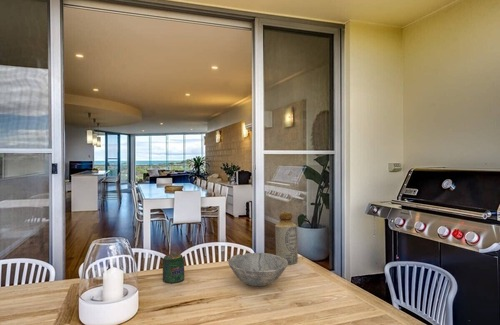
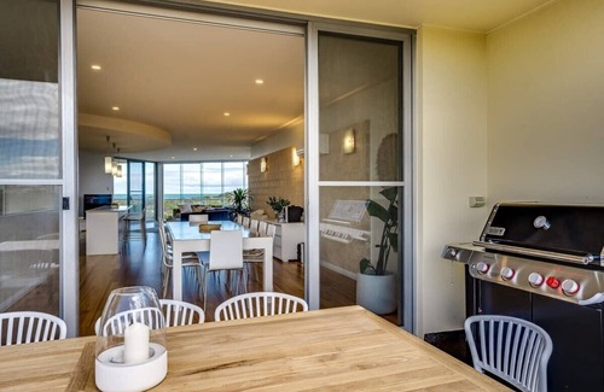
- bowl (257, 271)
- jar (173, 267)
- bottle (286, 236)
